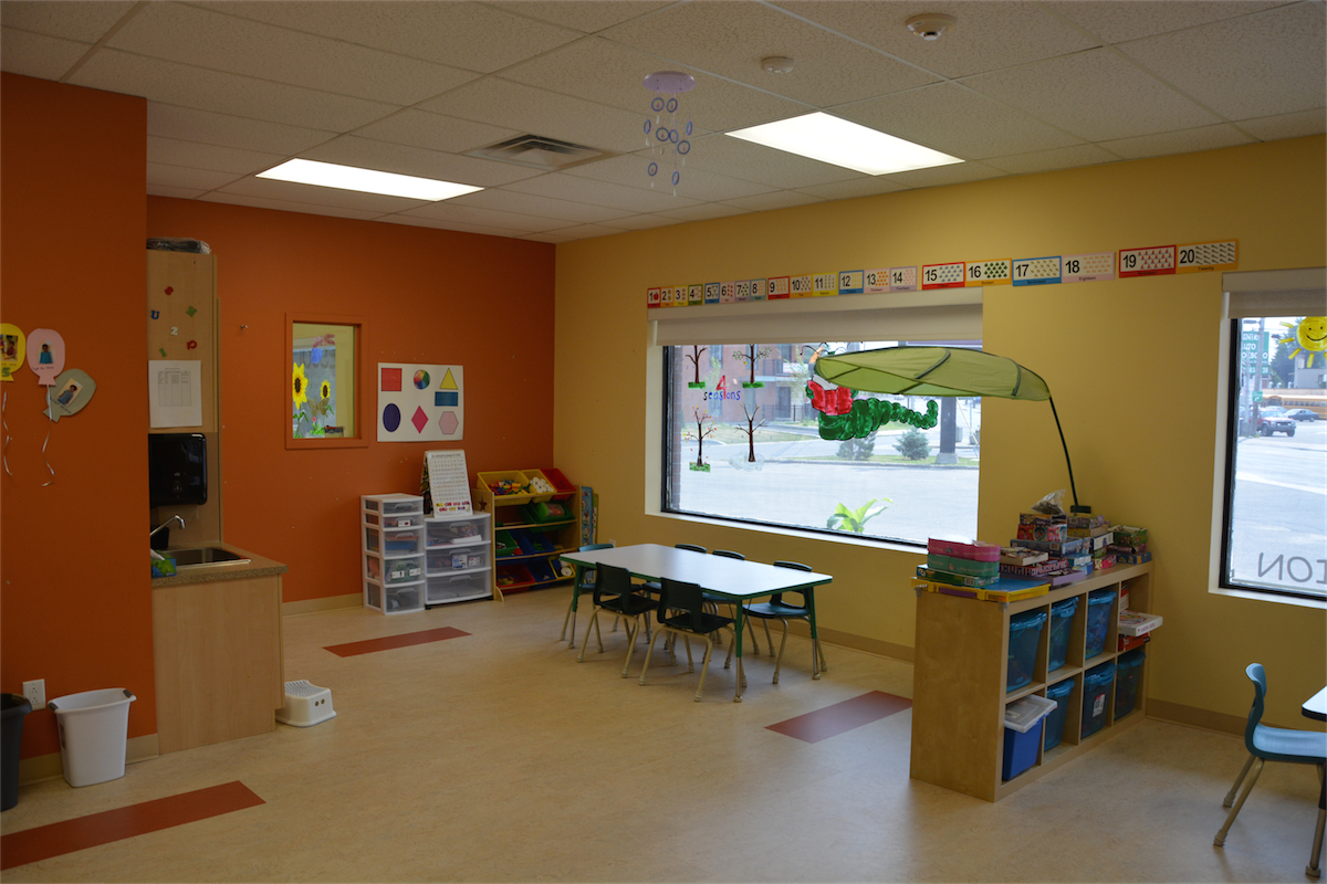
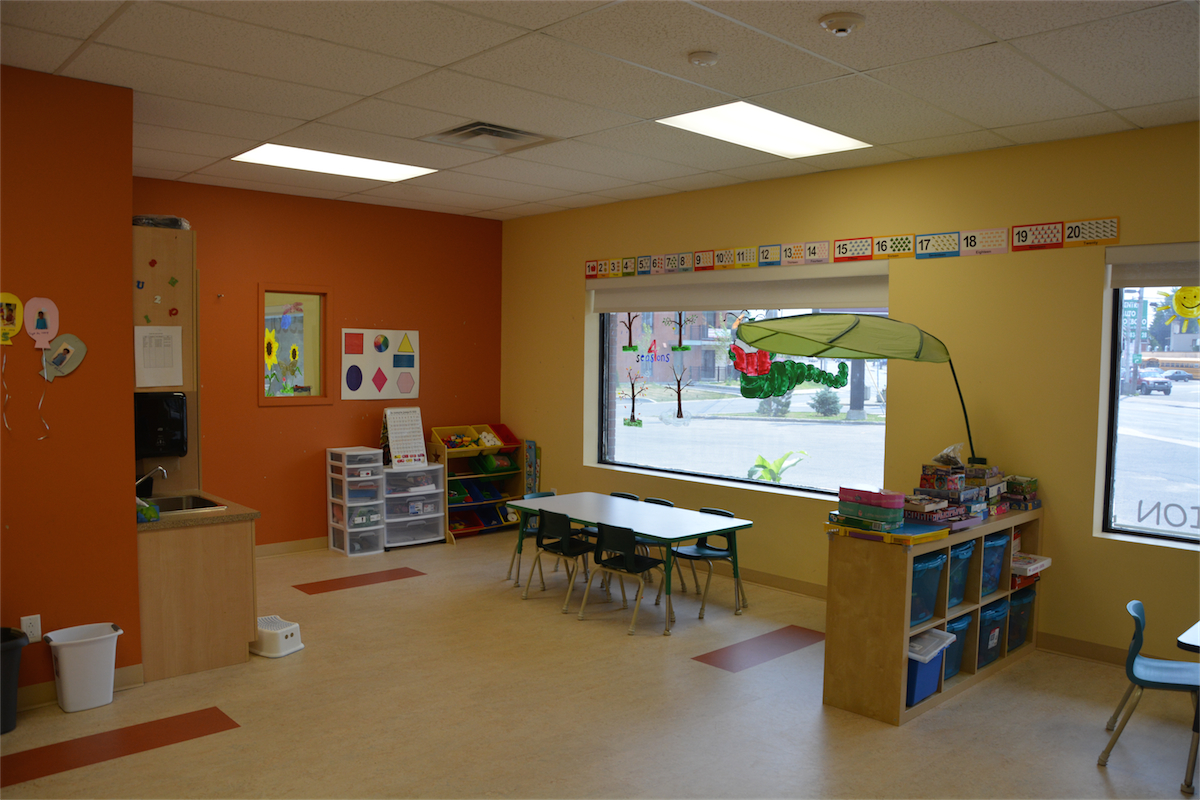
- ceiling mobile (668, 137)
